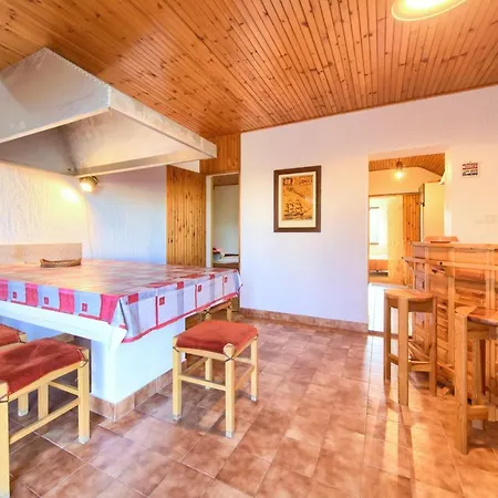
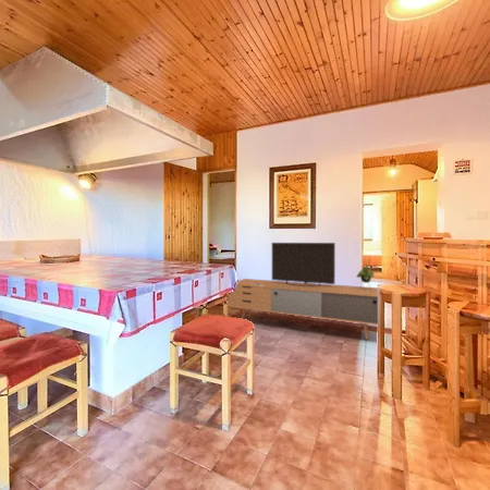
+ media console (301, 284)
